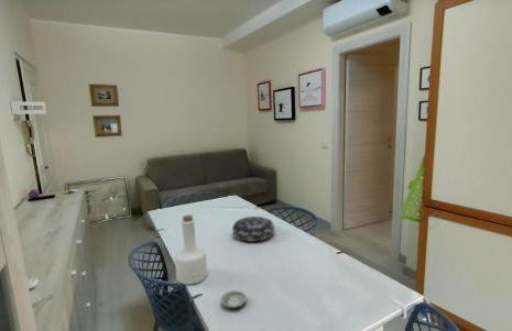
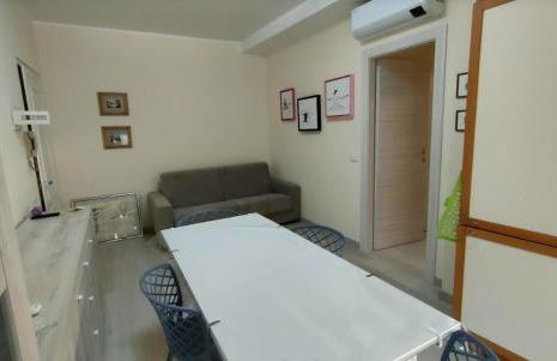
- saucer (233, 300)
- decorative bowl (253, 228)
- bottle (189, 246)
